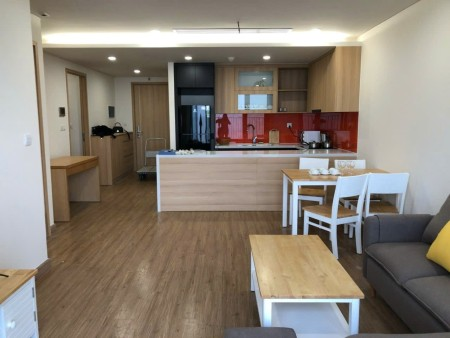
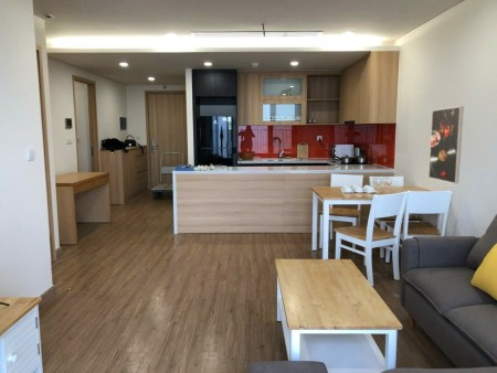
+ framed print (444, 145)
